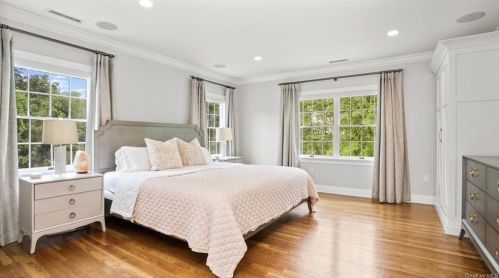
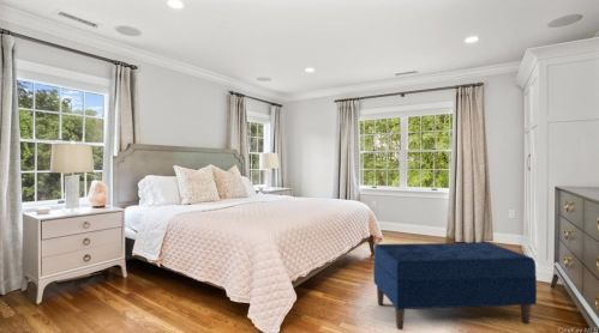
+ bench (448, 281)
